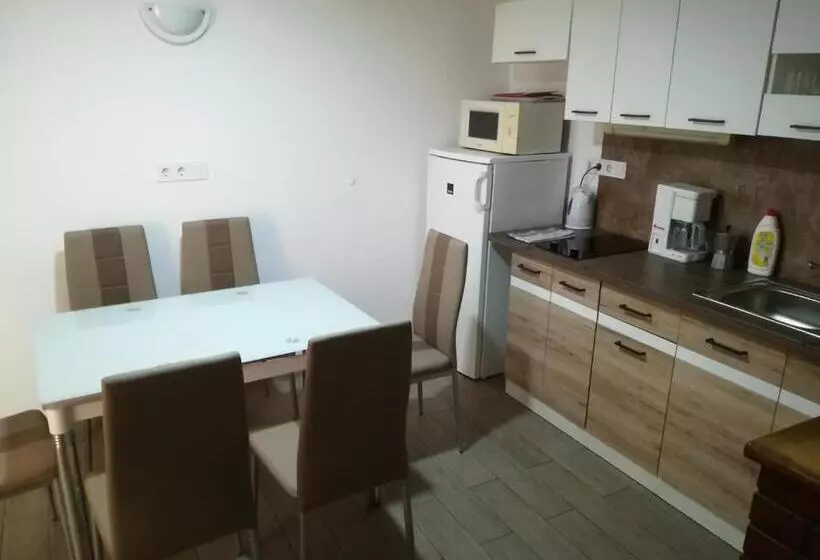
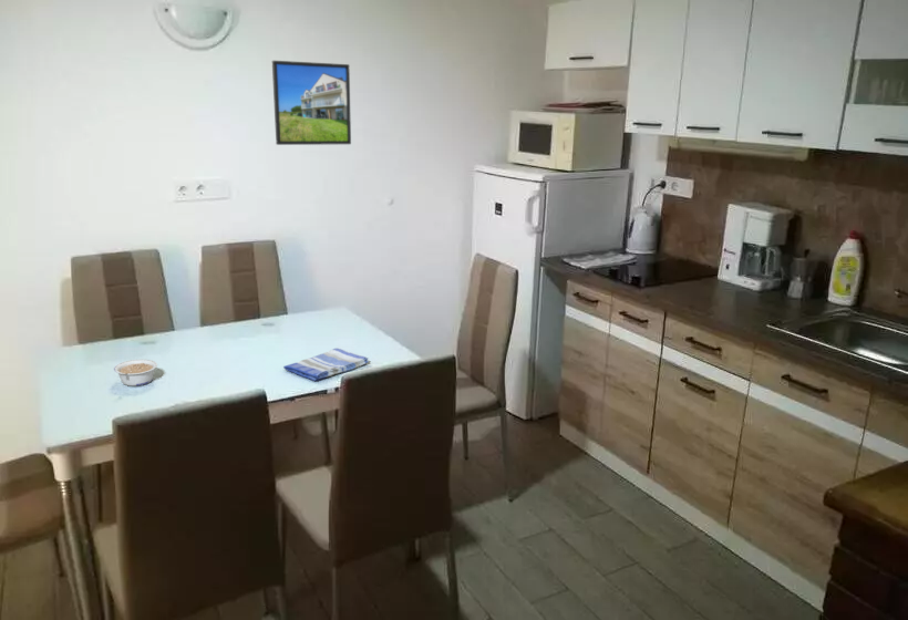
+ legume (136, 372)
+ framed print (312, 104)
+ dish towel (327, 363)
